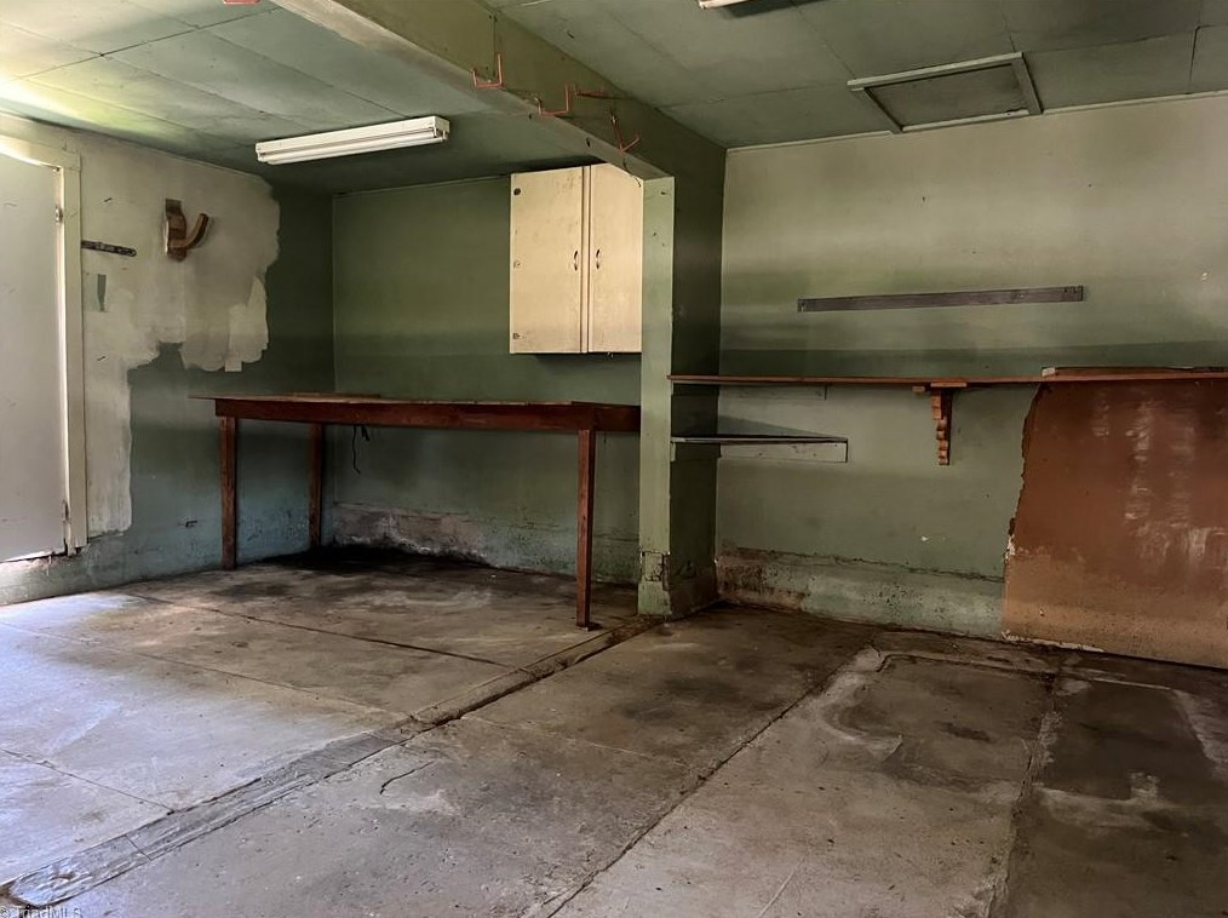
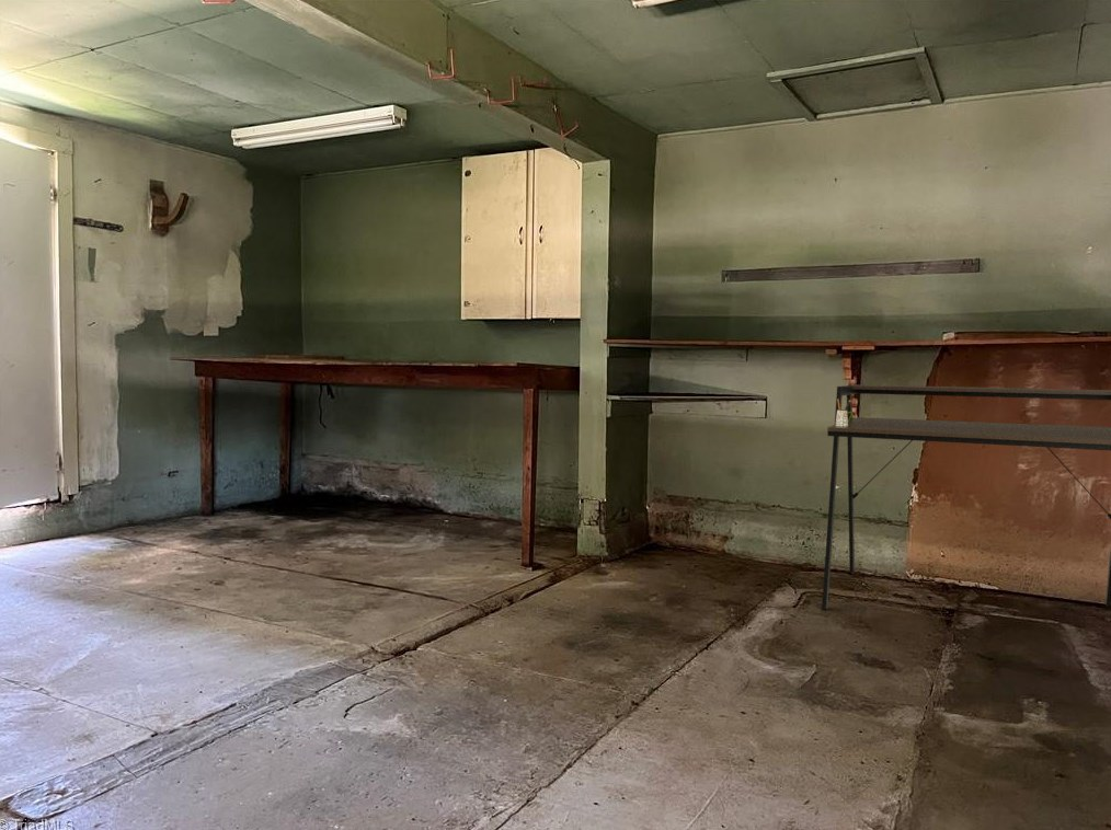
+ desk (973, 442)
+ pen holder (844, 412)
